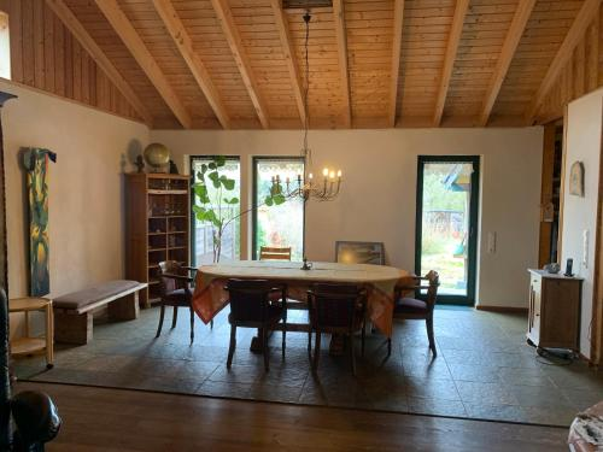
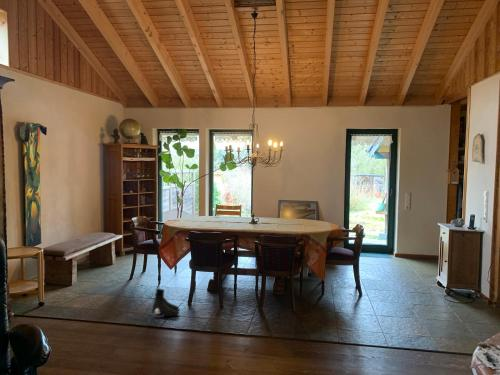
+ boots (165, 301)
